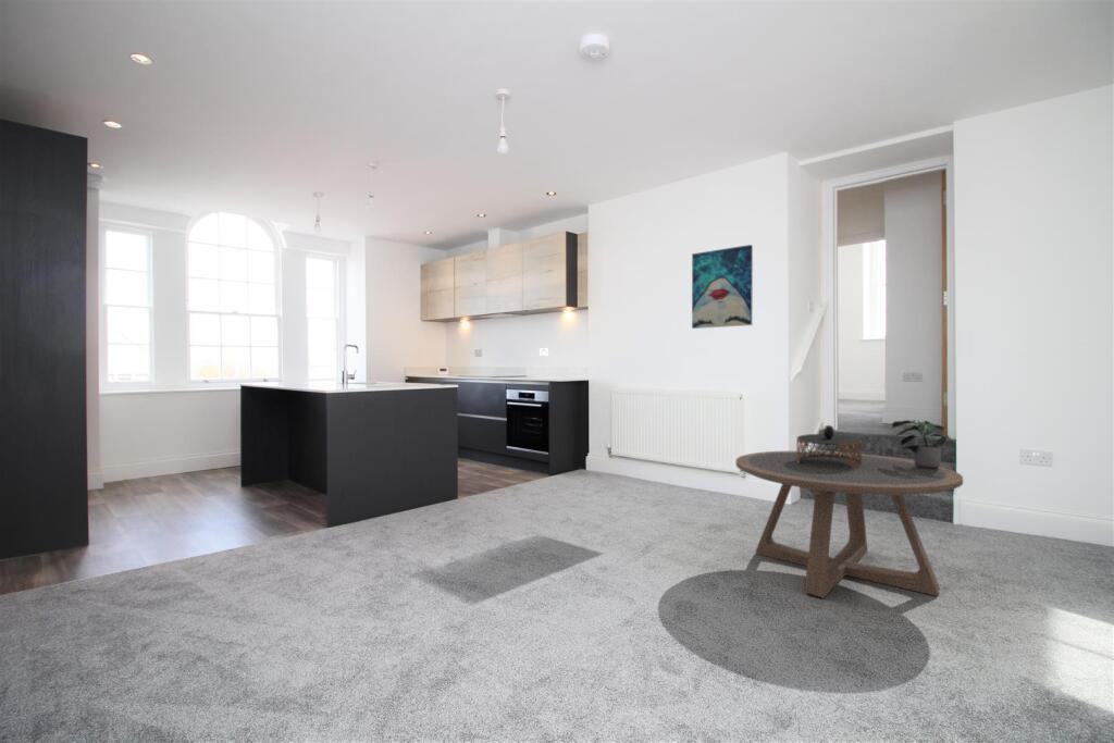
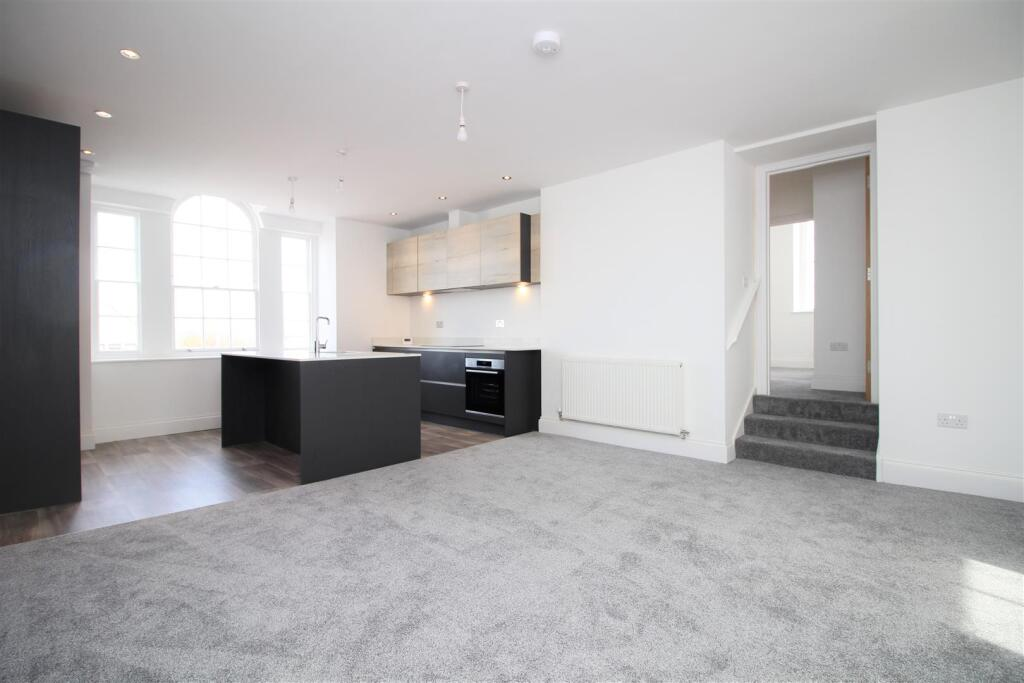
- coffee table (831, 518)
- potted plant (920, 445)
- wall art (720, 288)
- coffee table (828, 443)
